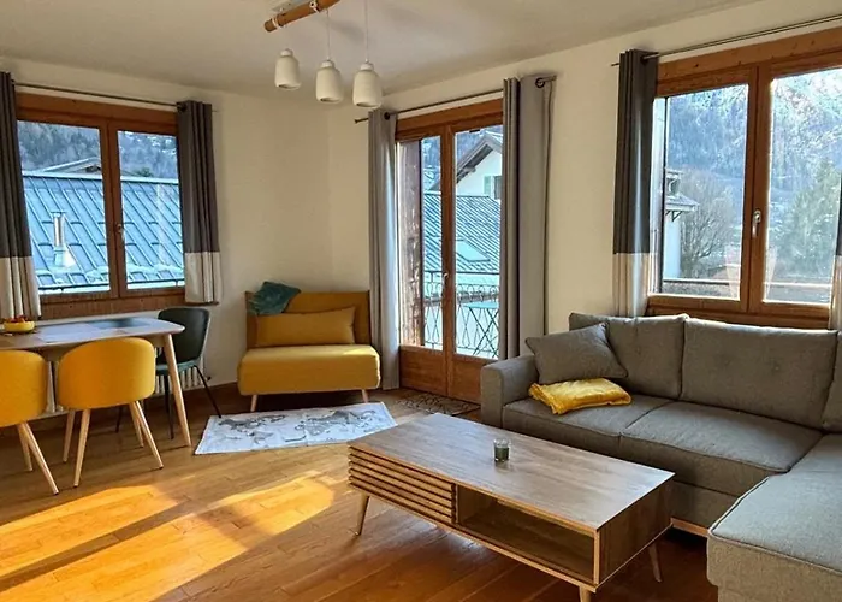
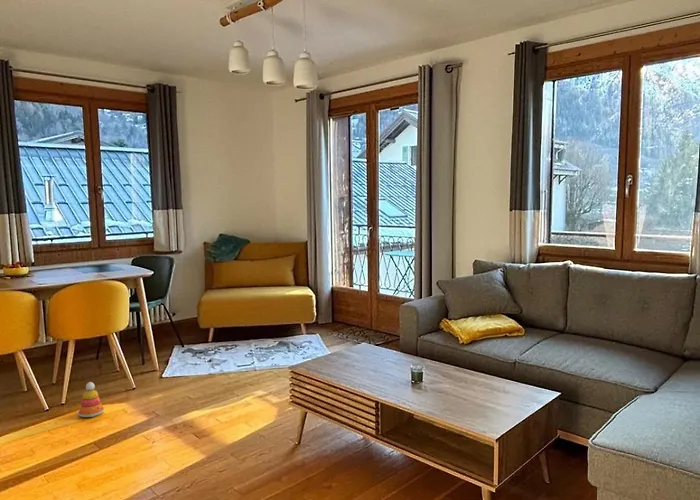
+ stacking toy (90, 398)
